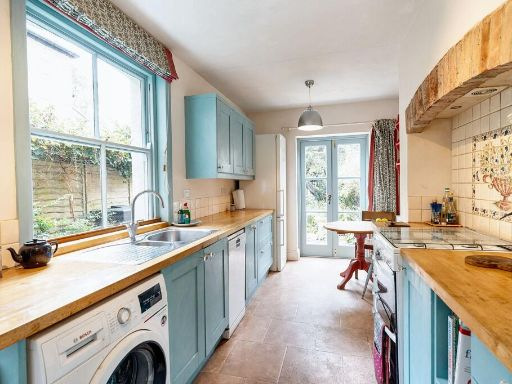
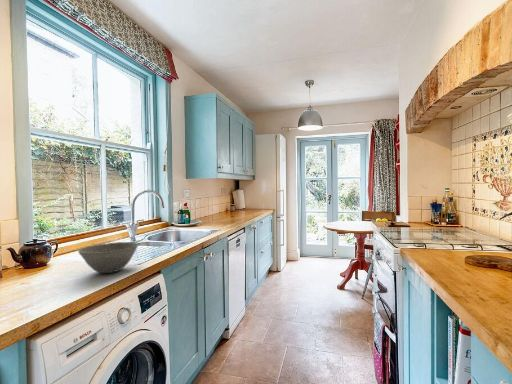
+ bowl (110, 258)
